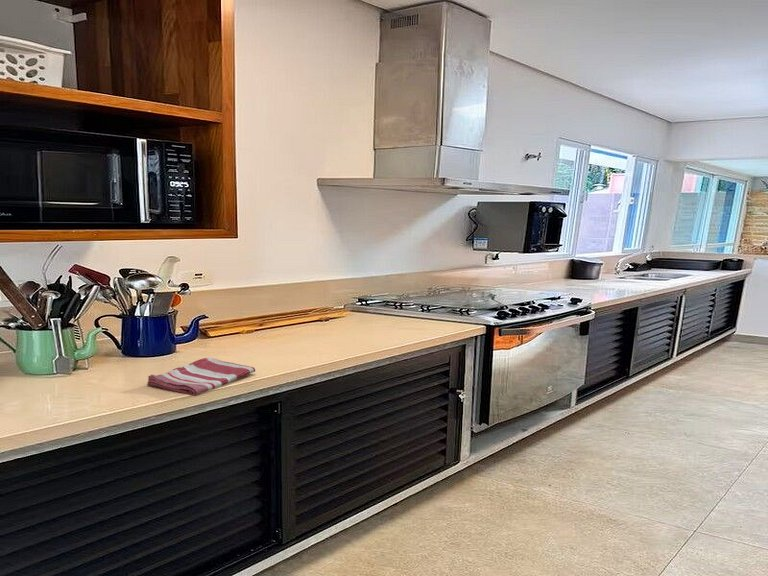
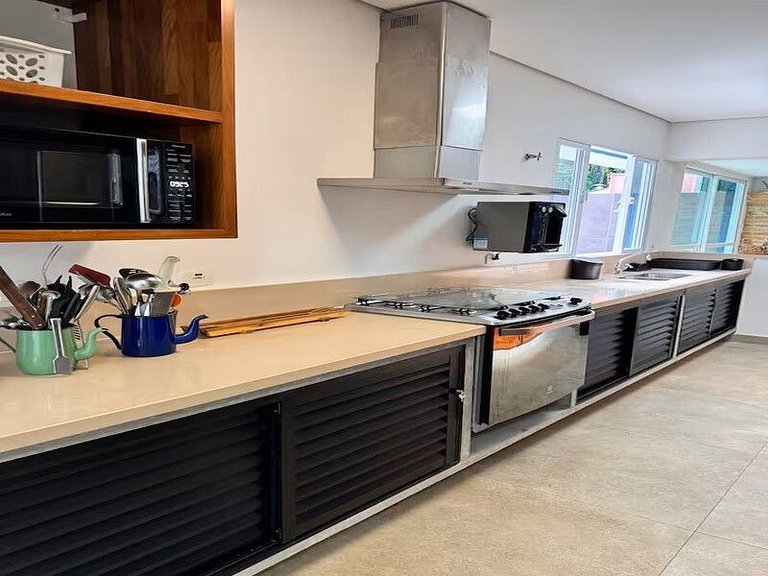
- dish towel (203, 374)
